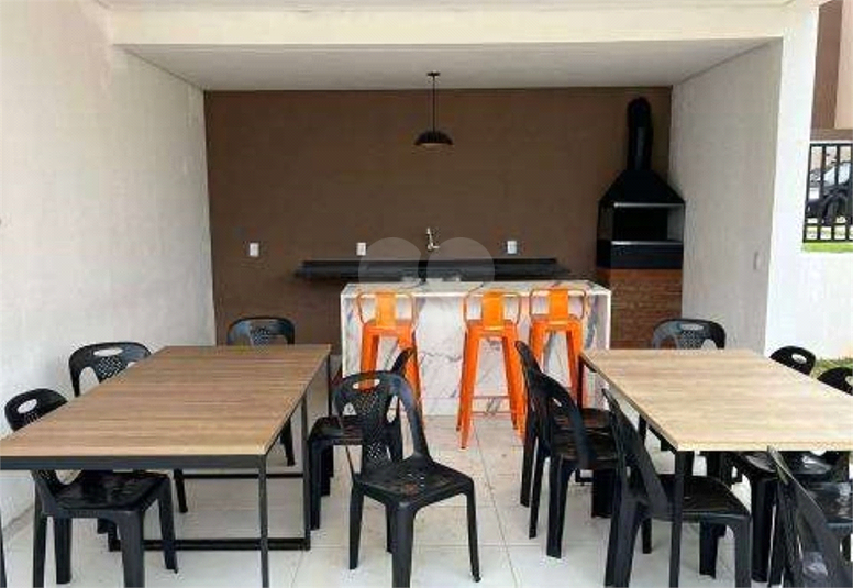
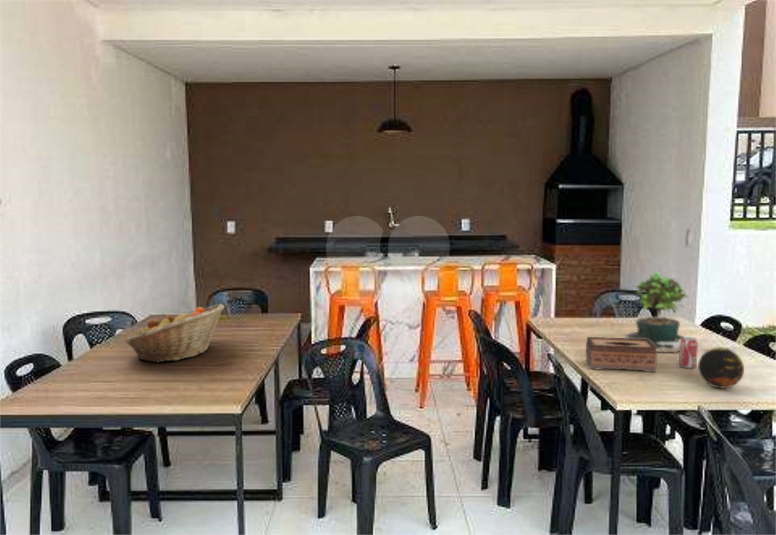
+ potted plant (663, 309)
+ fruit basket (177, 330)
+ tissue box (620, 353)
+ beverage can (688, 352)
+ decorative orb (720, 367)
